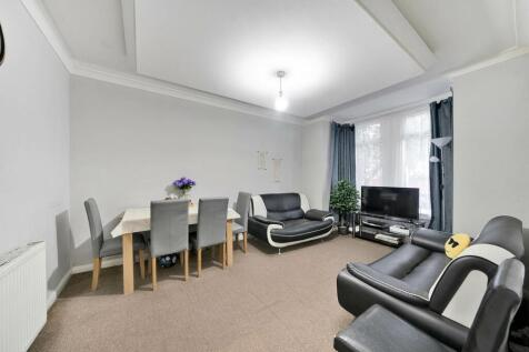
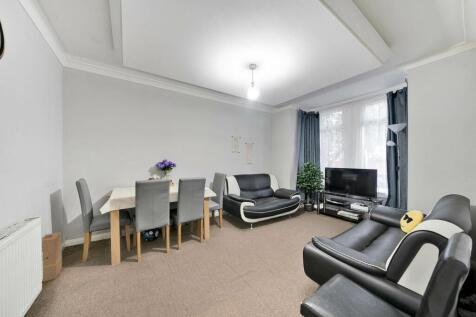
+ cardboard box (50, 256)
